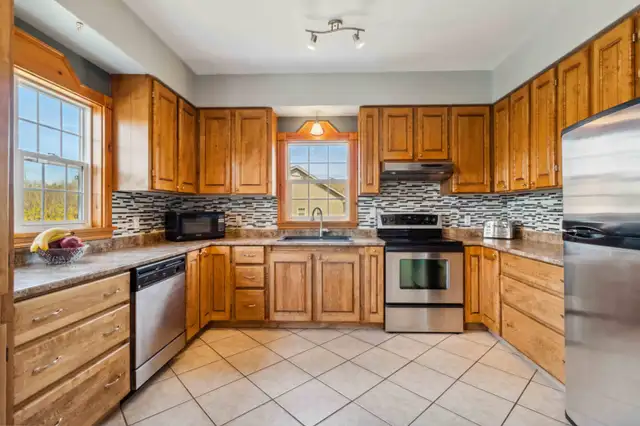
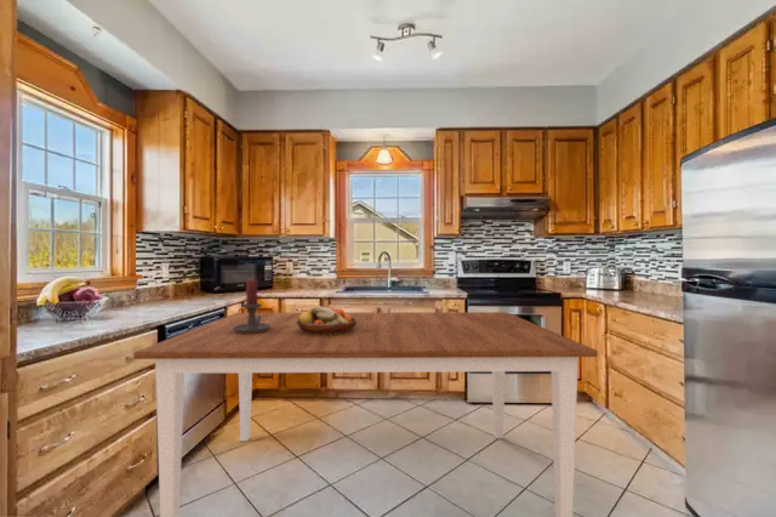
+ dining table (371, 371)
+ candle holder (252, 303)
+ fruit bowl (327, 317)
